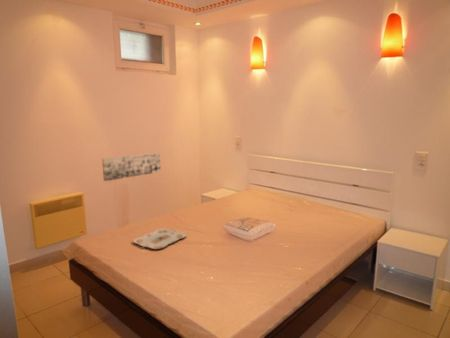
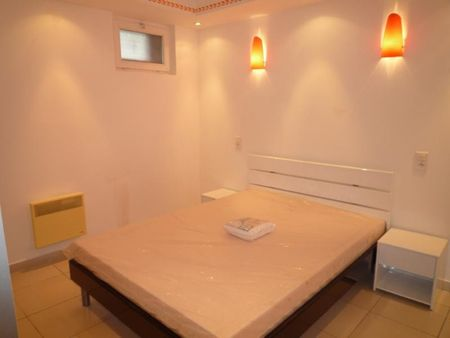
- wall art (133, 165)
- serving tray (160, 238)
